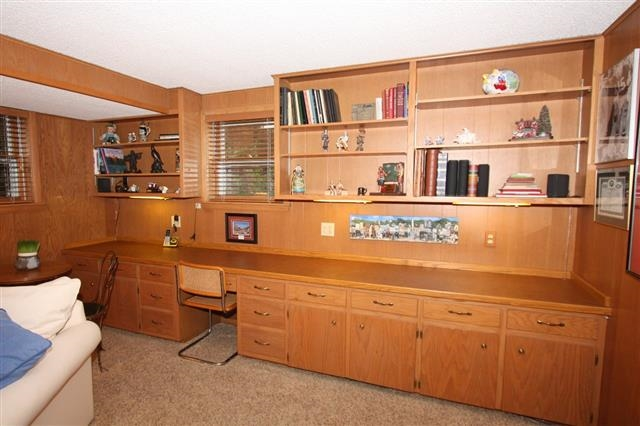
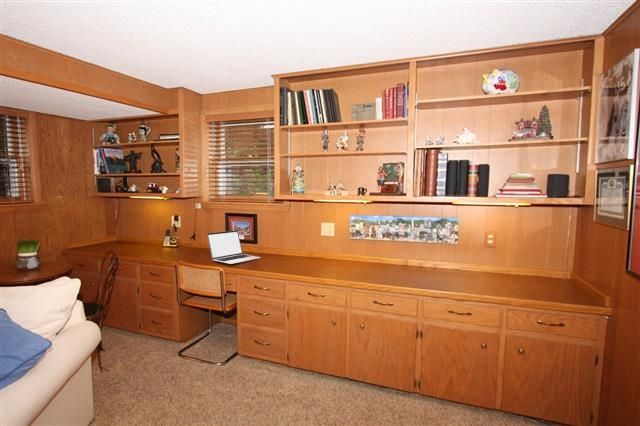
+ laptop (234, 246)
